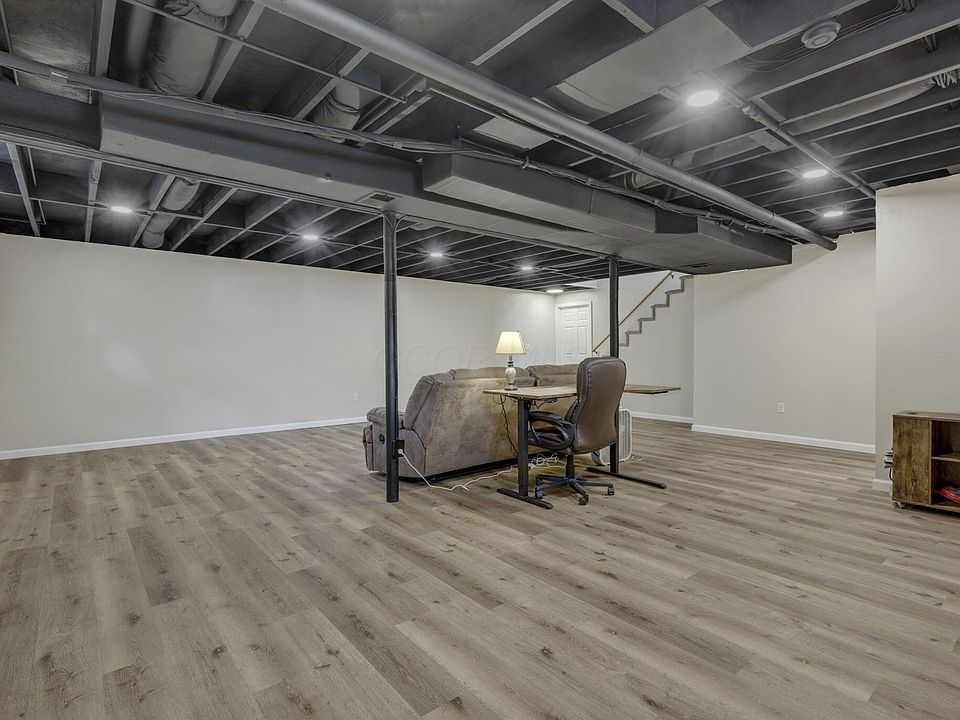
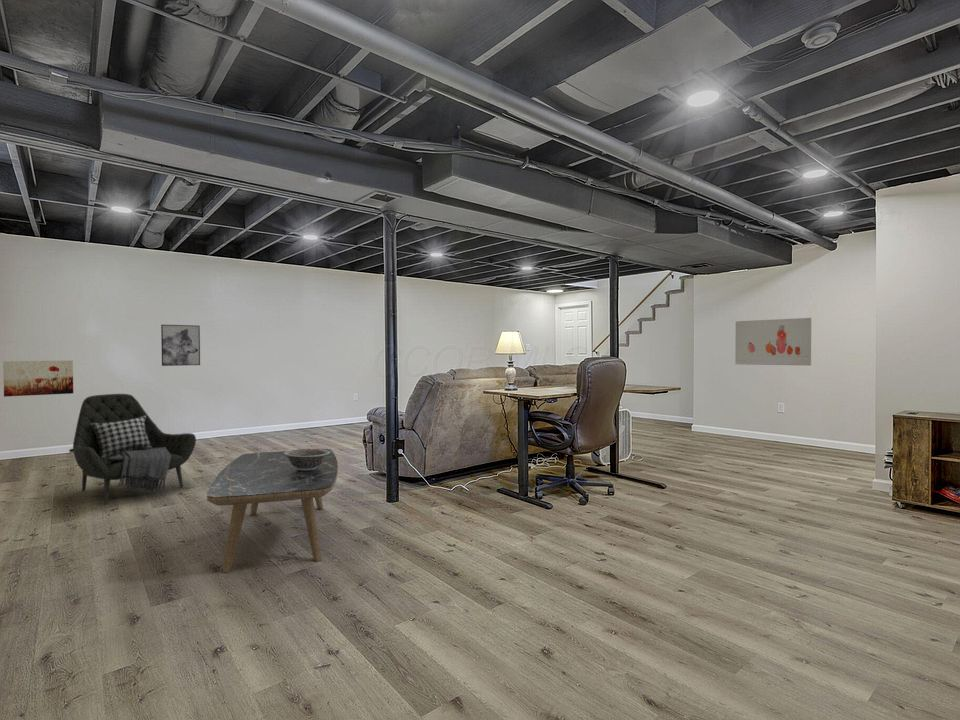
+ wall art (181, 345)
+ coffee table (281, 500)
+ armchair (129, 443)
+ wall art (39, 377)
+ wall art (771, 342)
+ decorative bowl (307, 459)
